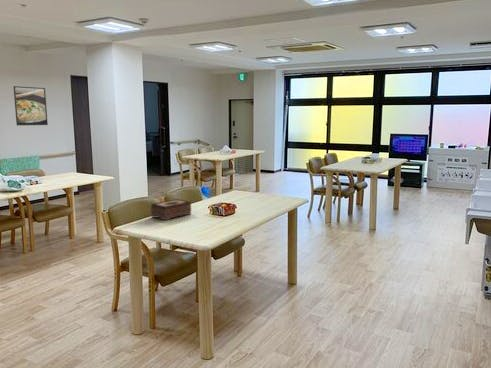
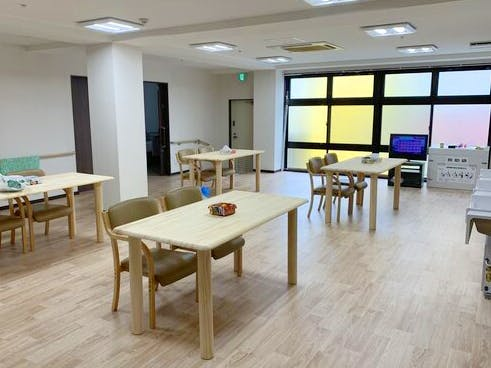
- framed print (31, 106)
- tissue box (171, 209)
